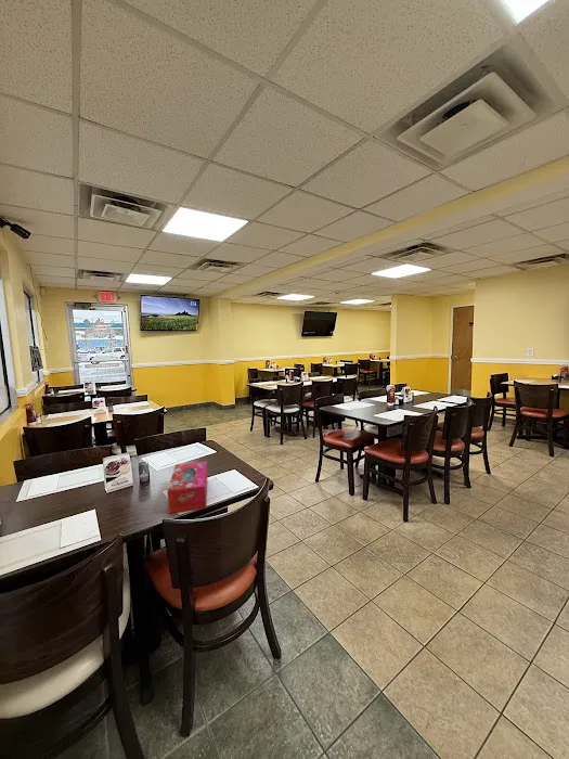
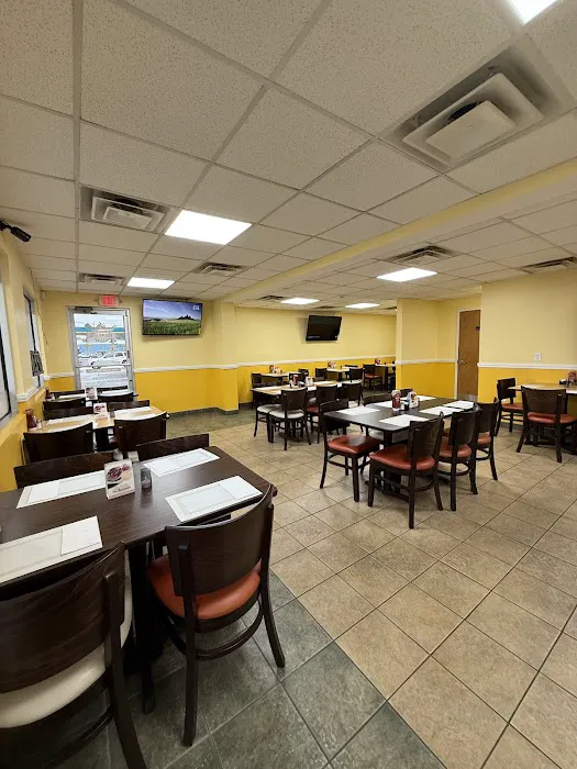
- tissue box (189, 485)
